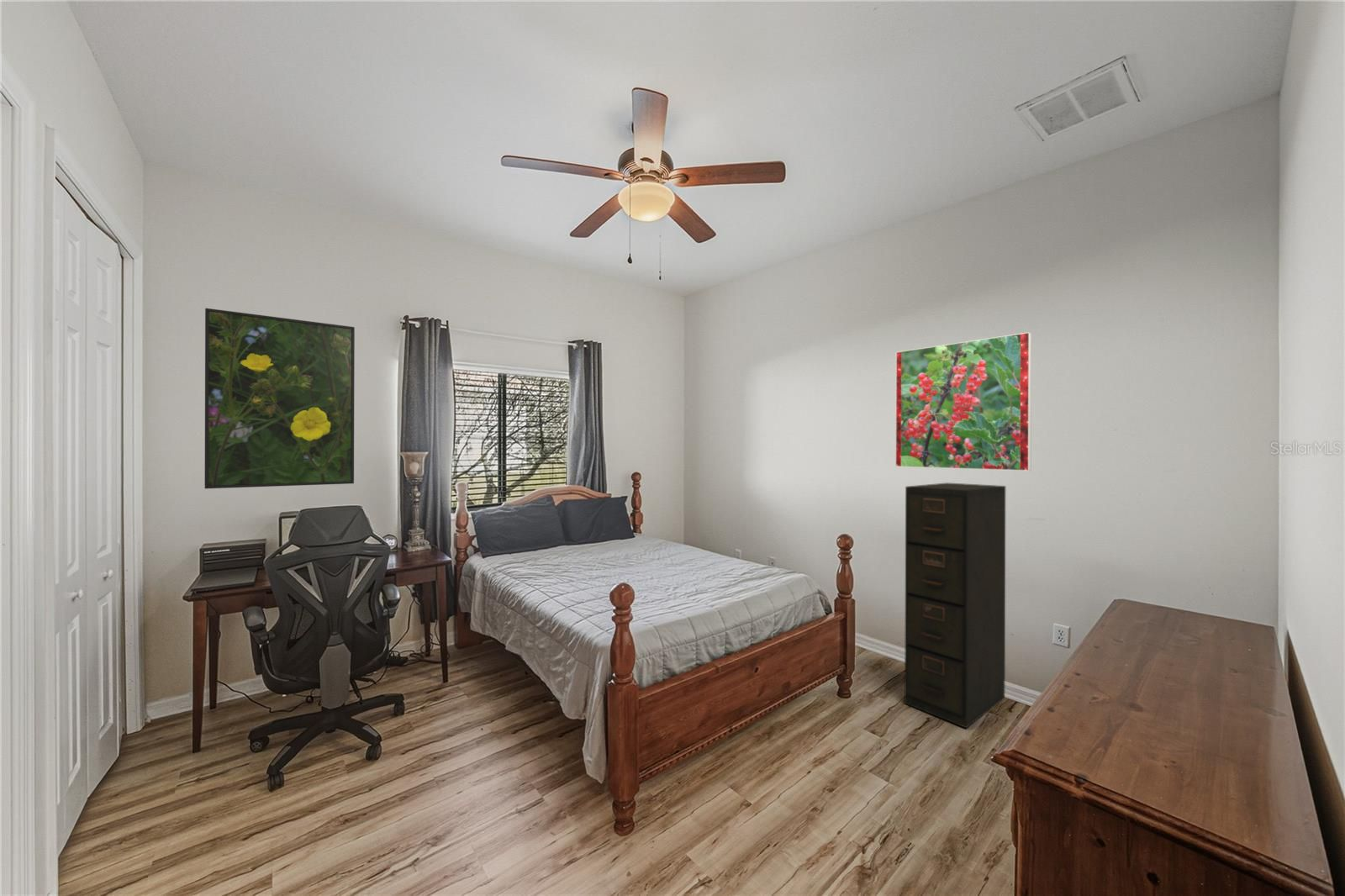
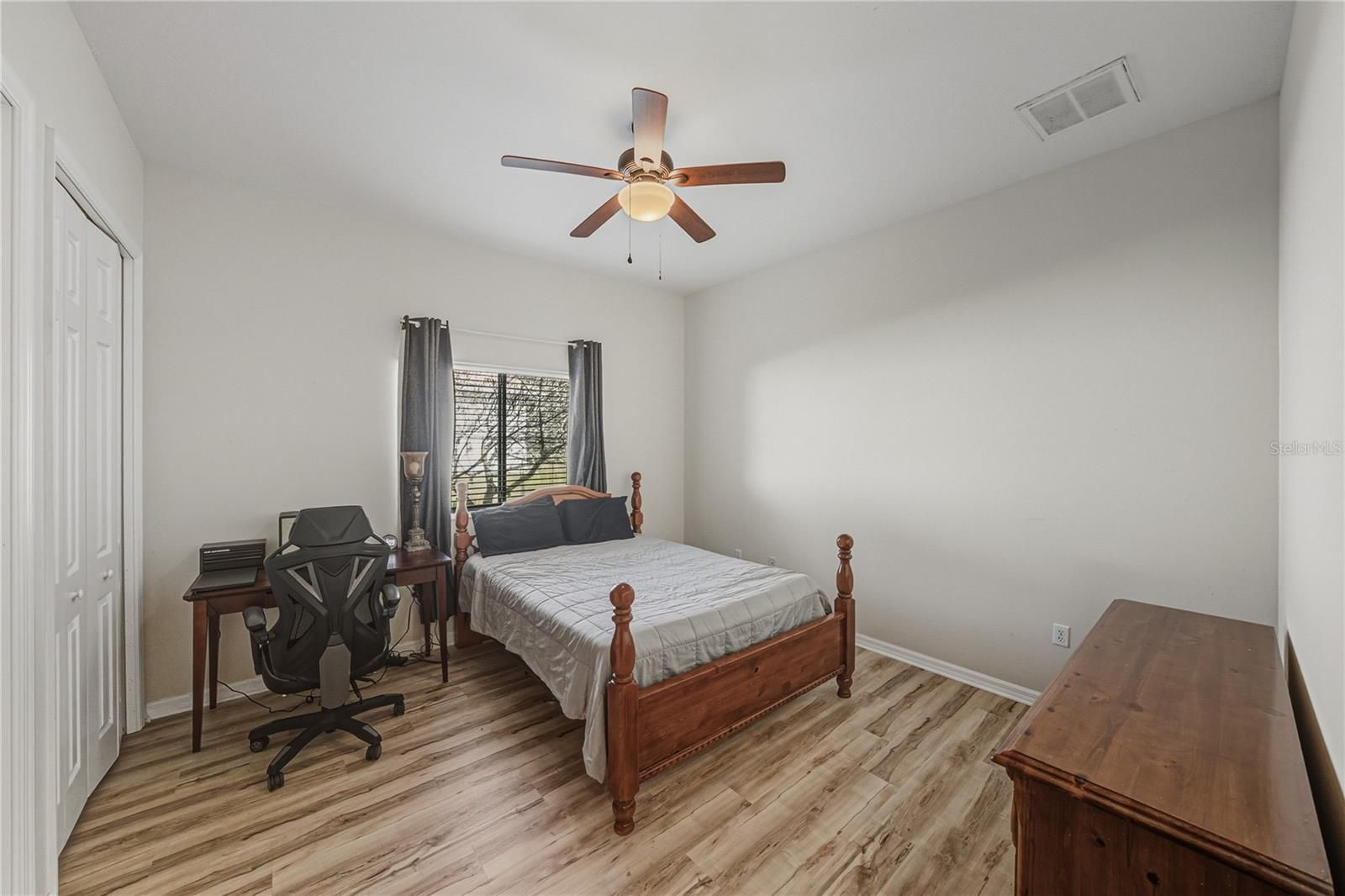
- filing cabinet (954, 593)
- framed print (284, 402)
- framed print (957, 405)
